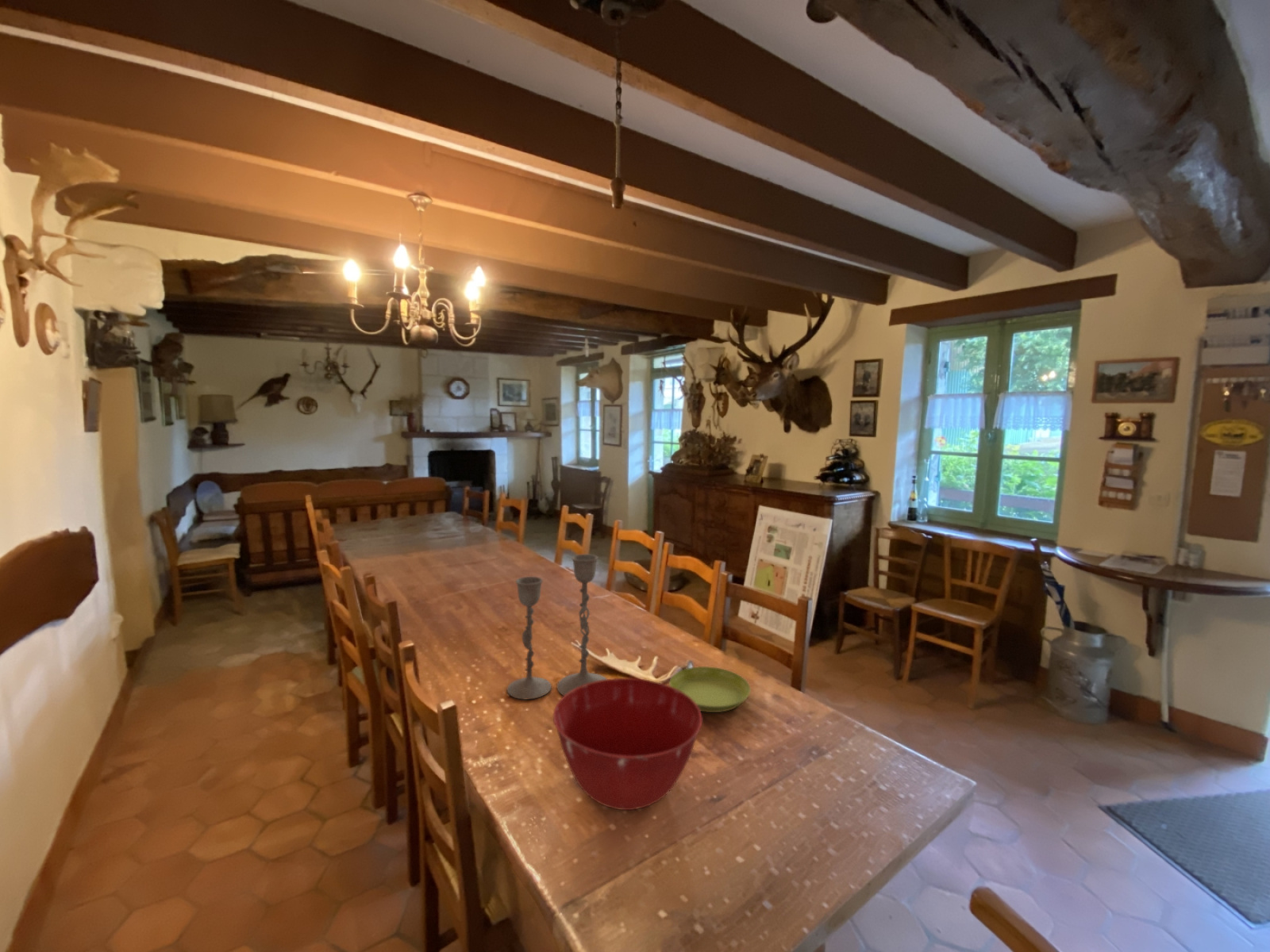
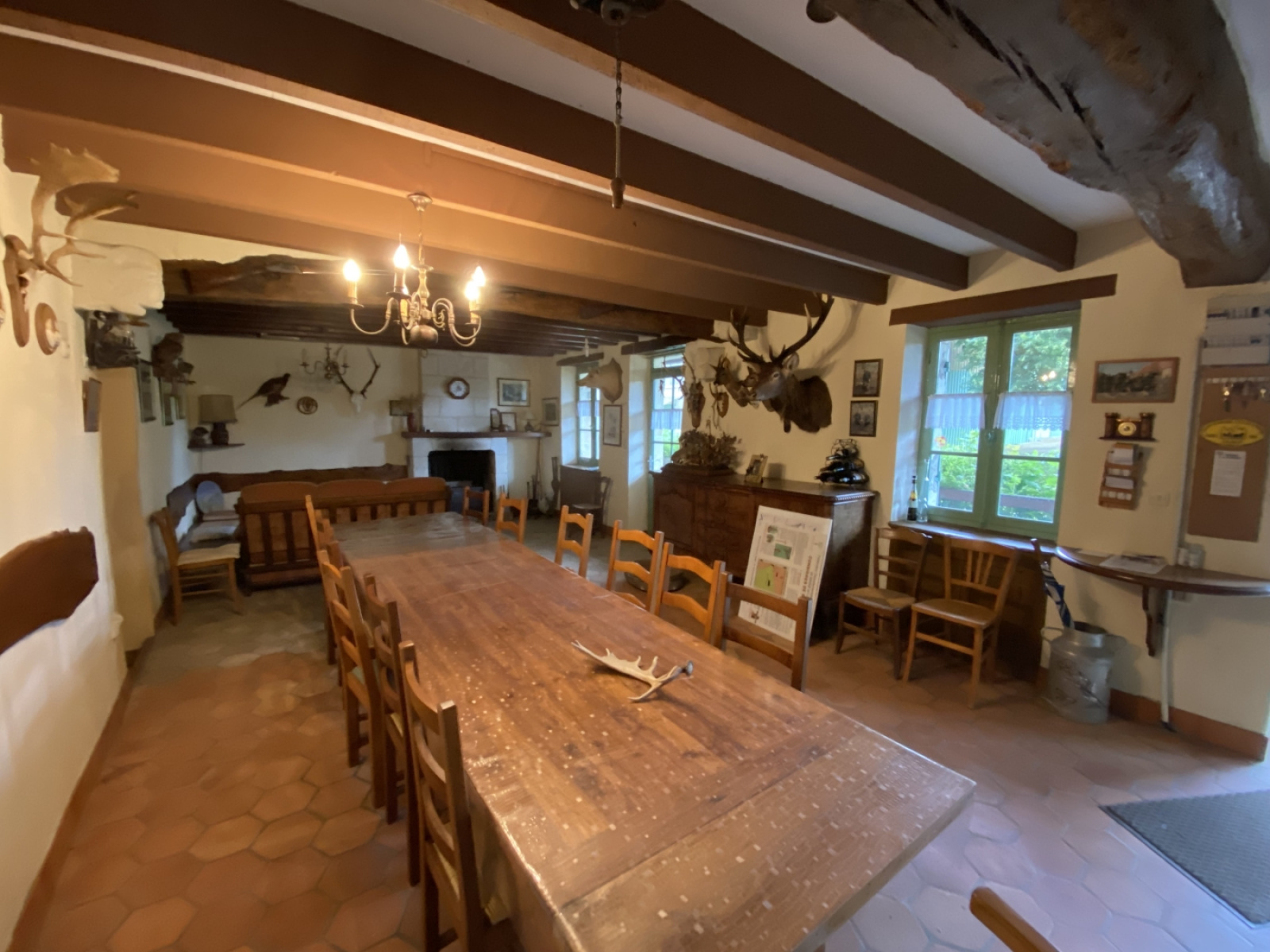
- saucer (709, 690)
- mixing bowl (627, 748)
- candlestick (579, 620)
